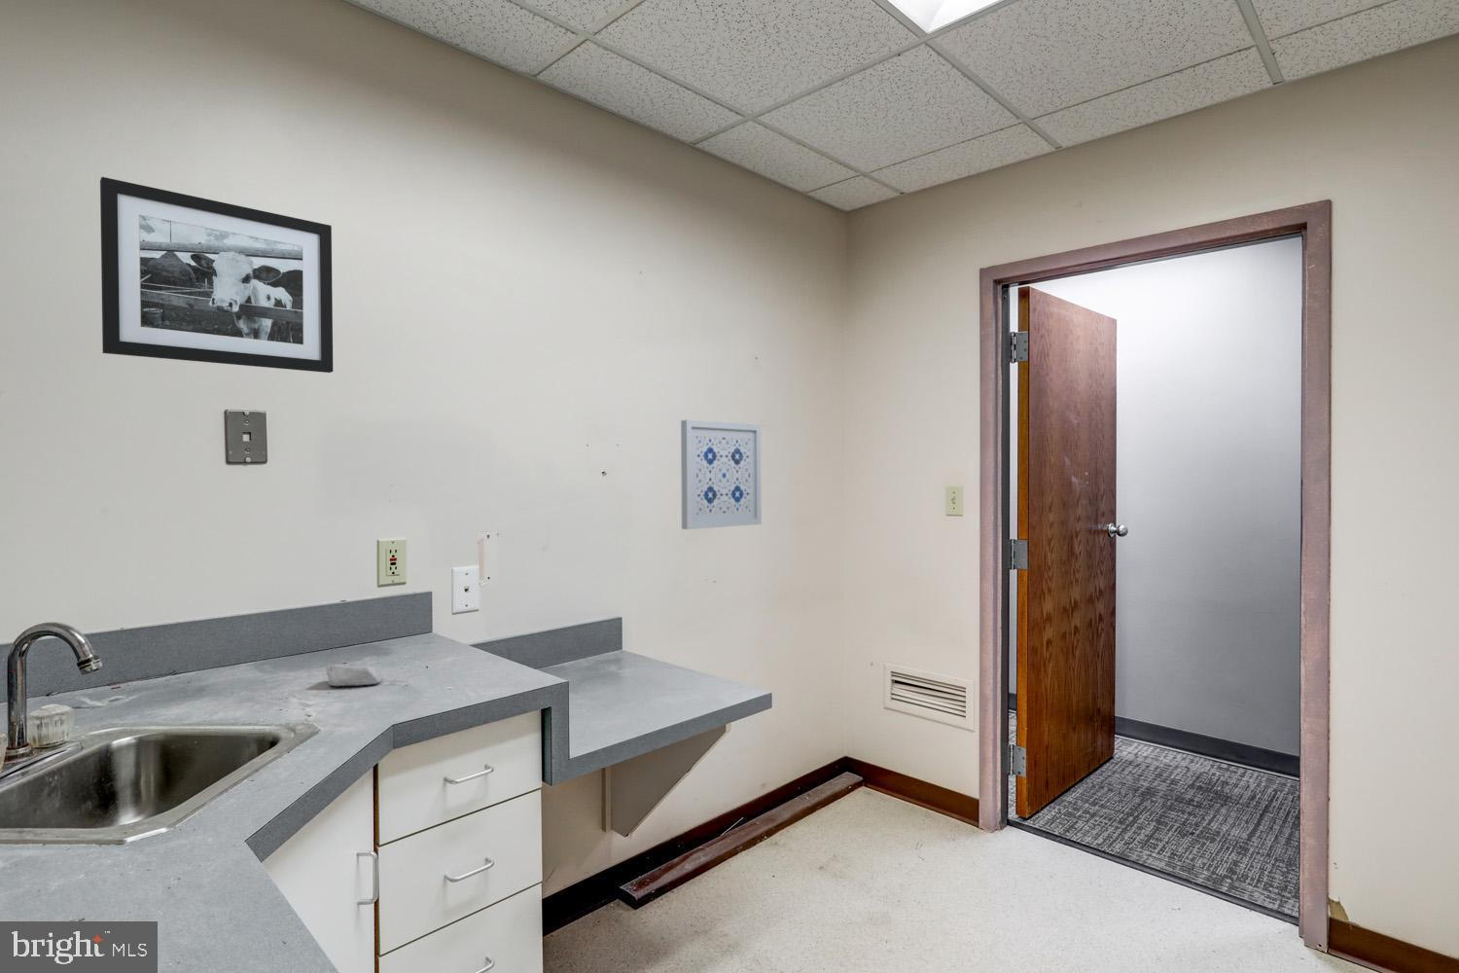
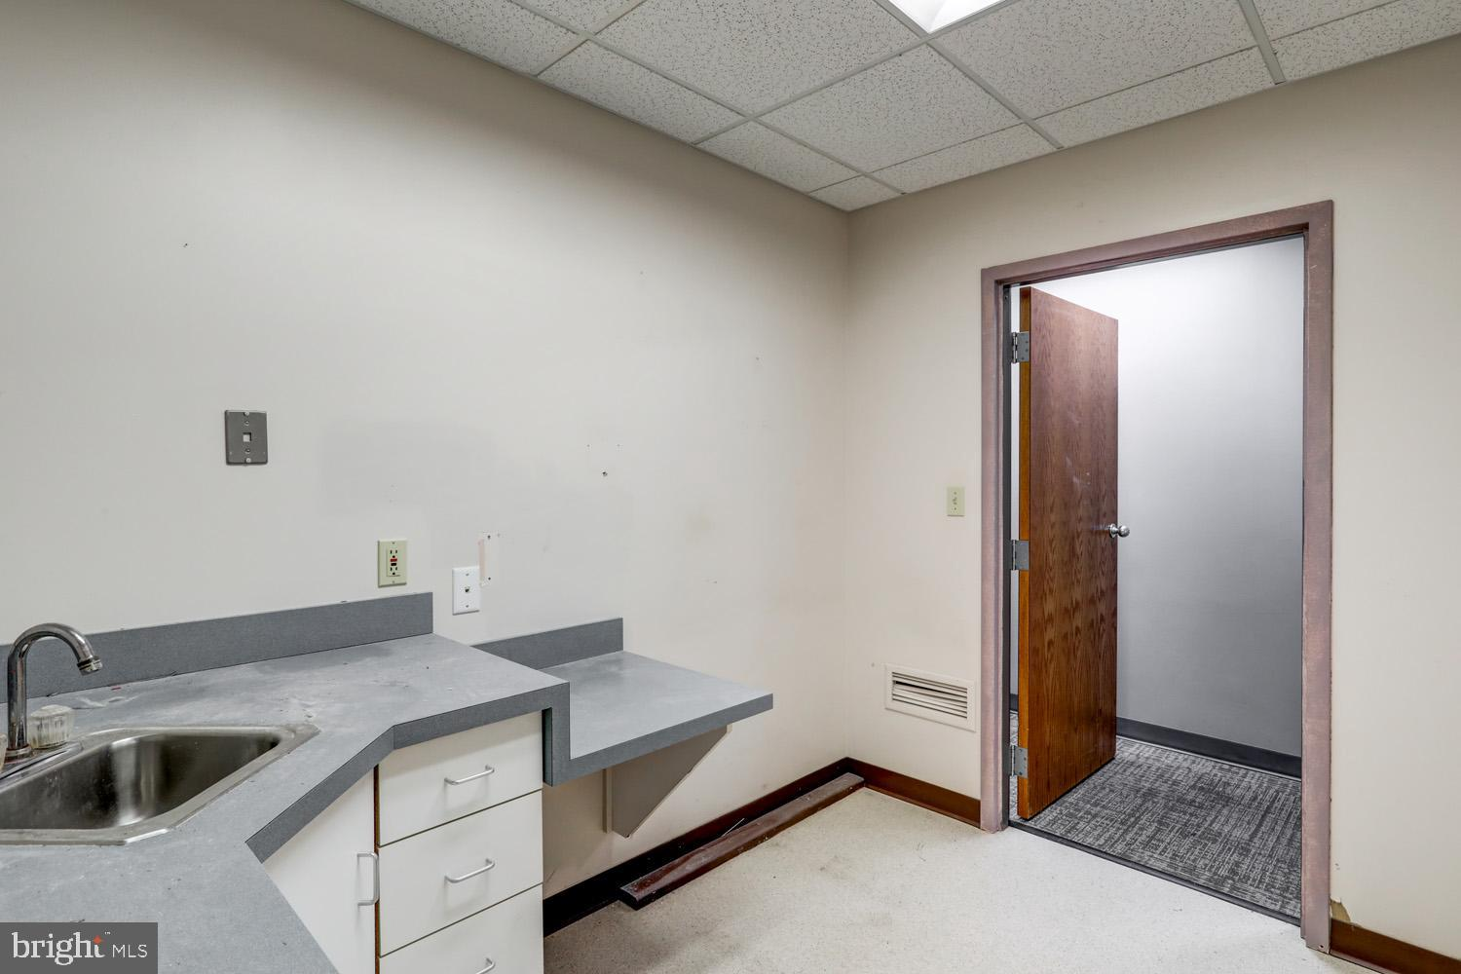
- wall art (723, 473)
- picture frame (226, 283)
- soap bar (354, 672)
